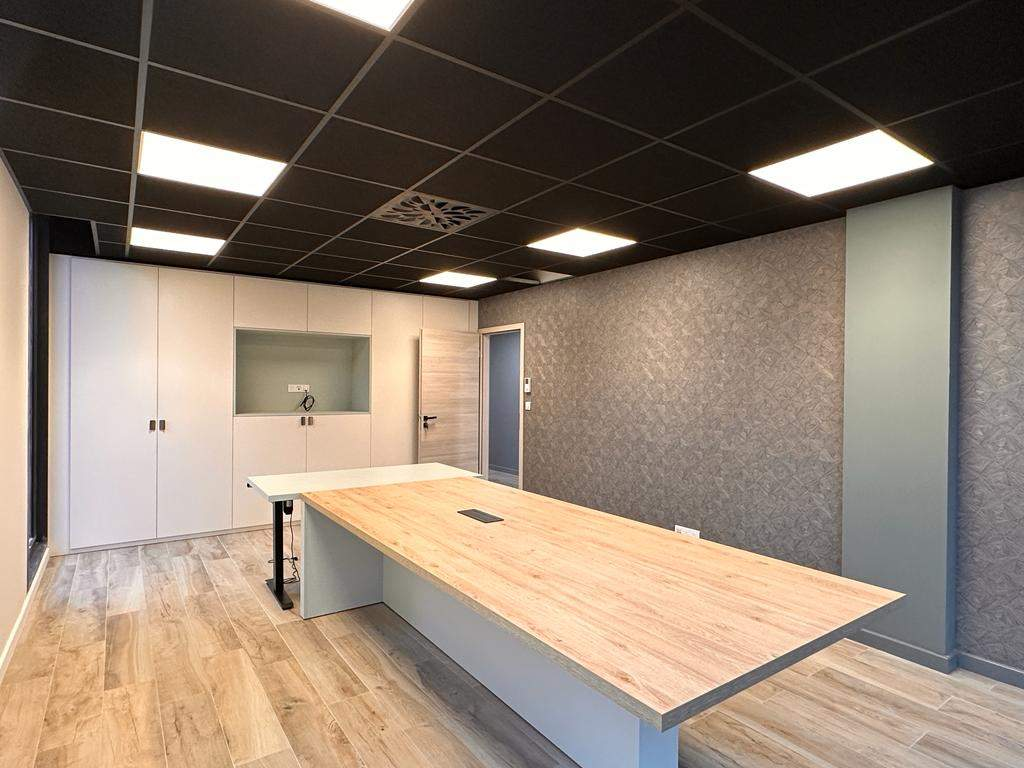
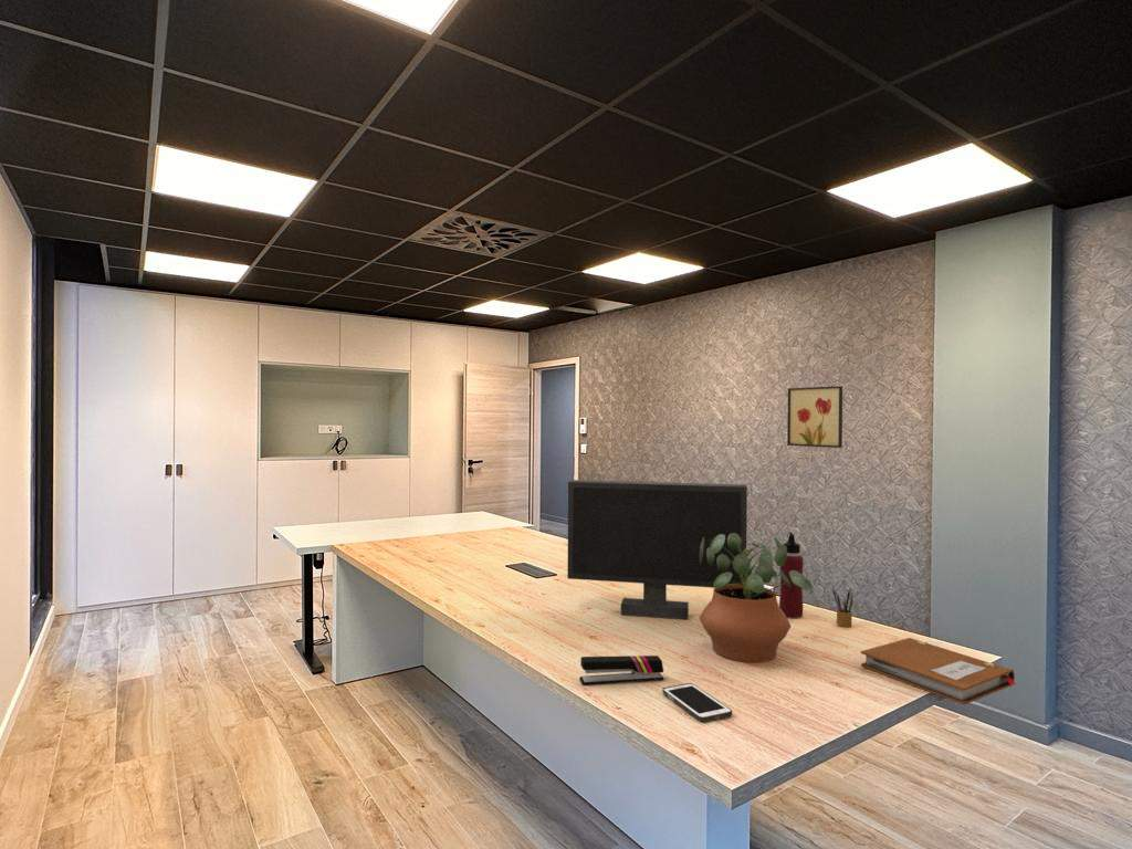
+ stapler (621, 668)
+ cell phone (695, 701)
+ pencil box (843, 607)
+ monitor (654, 547)
+ potted plant (754, 594)
+ wall art (815, 417)
+ water bottle (788, 574)
+ notebook (937, 668)
